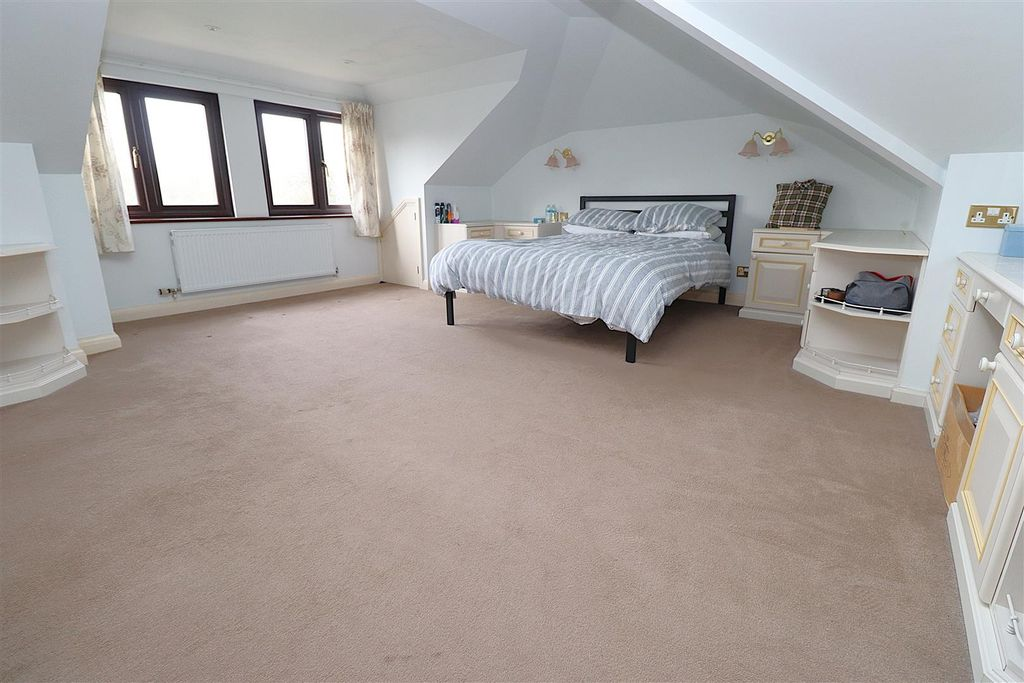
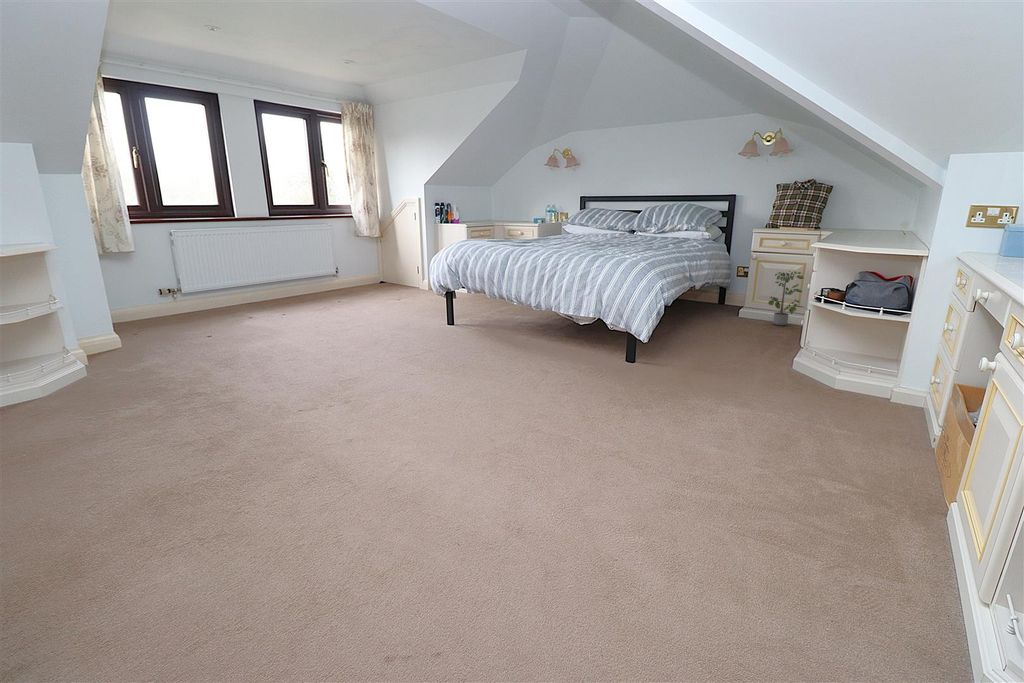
+ potted plant (788, 294)
